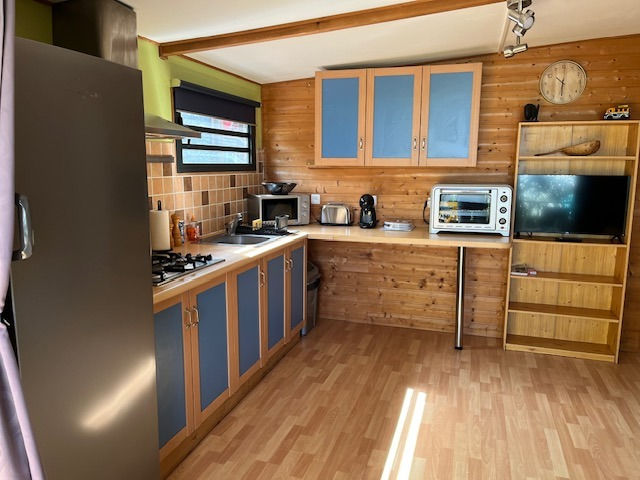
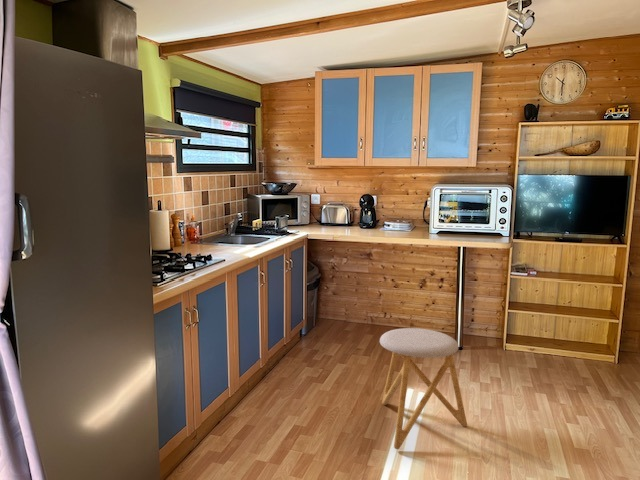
+ stool (407, 381)
